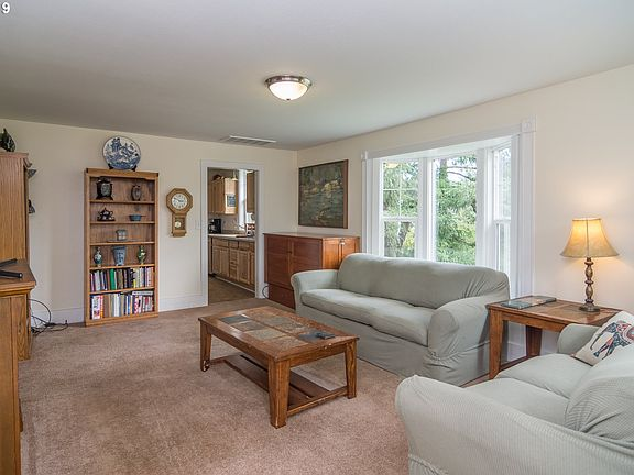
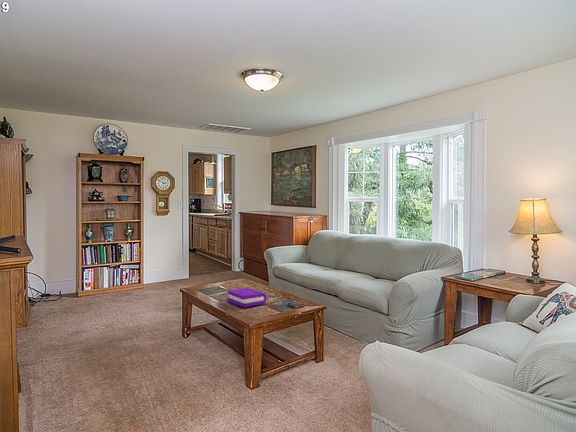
+ book (246, 296)
